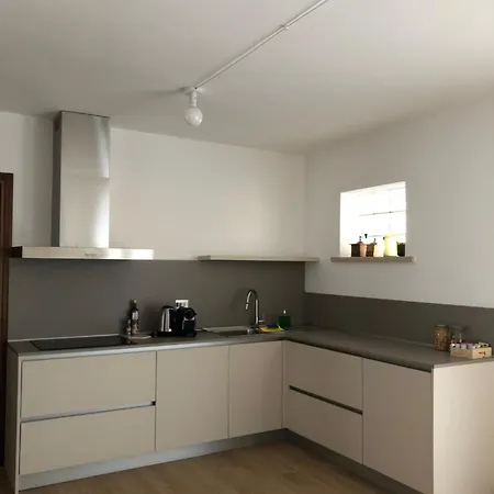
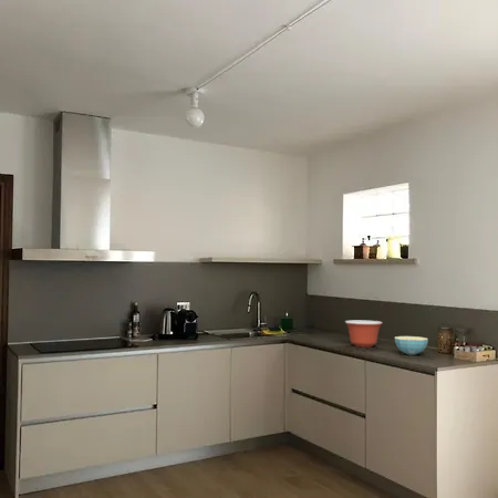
+ cereal bowl (411, 345)
+ mixing bowl (363, 333)
